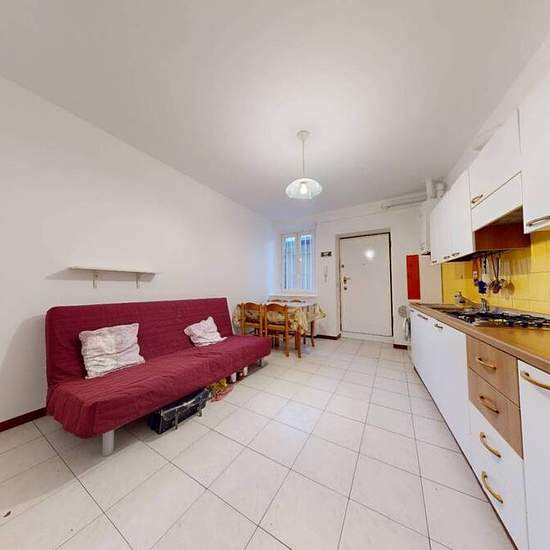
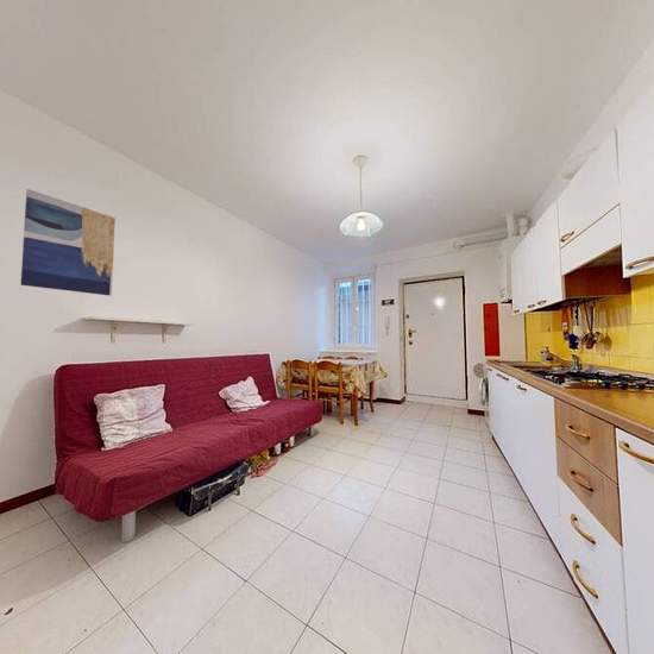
+ wall art (73, 247)
